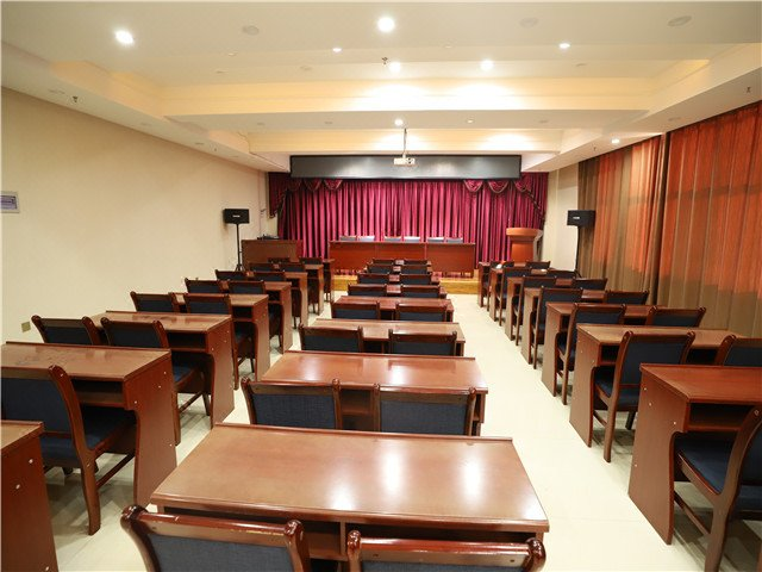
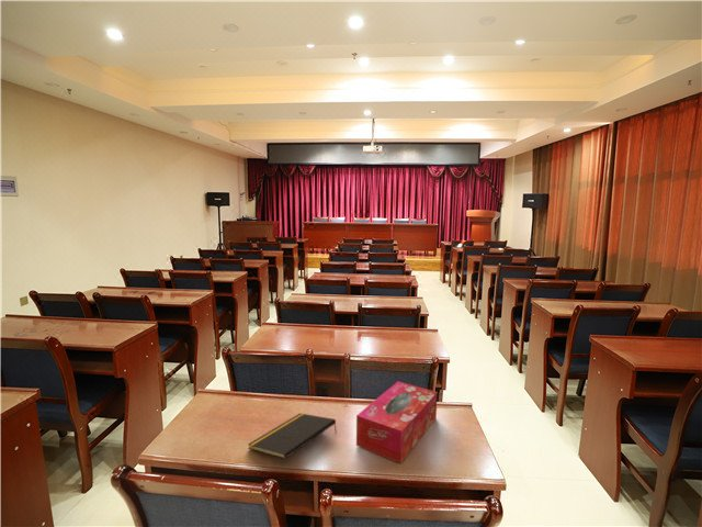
+ tissue box (398, 417)
+ notepad (293, 433)
